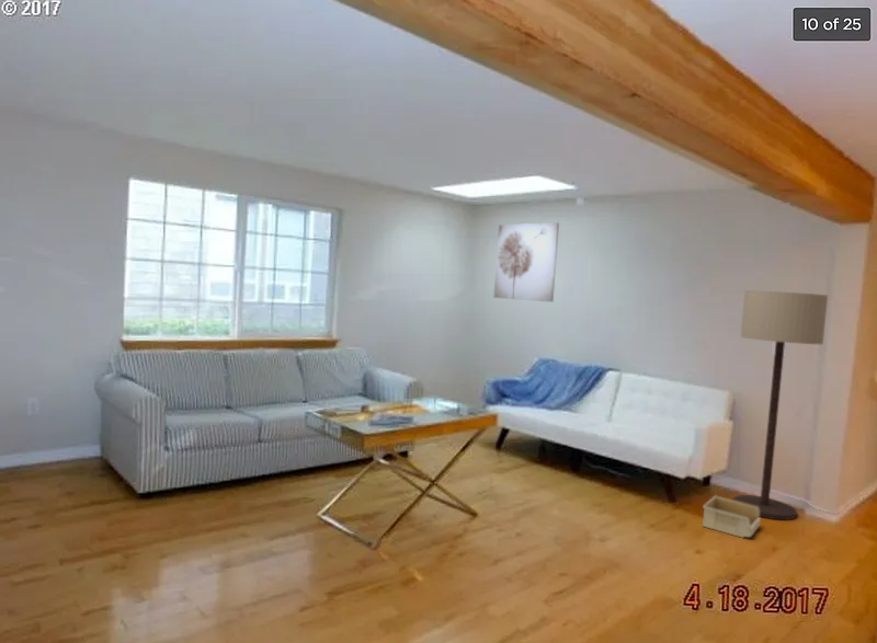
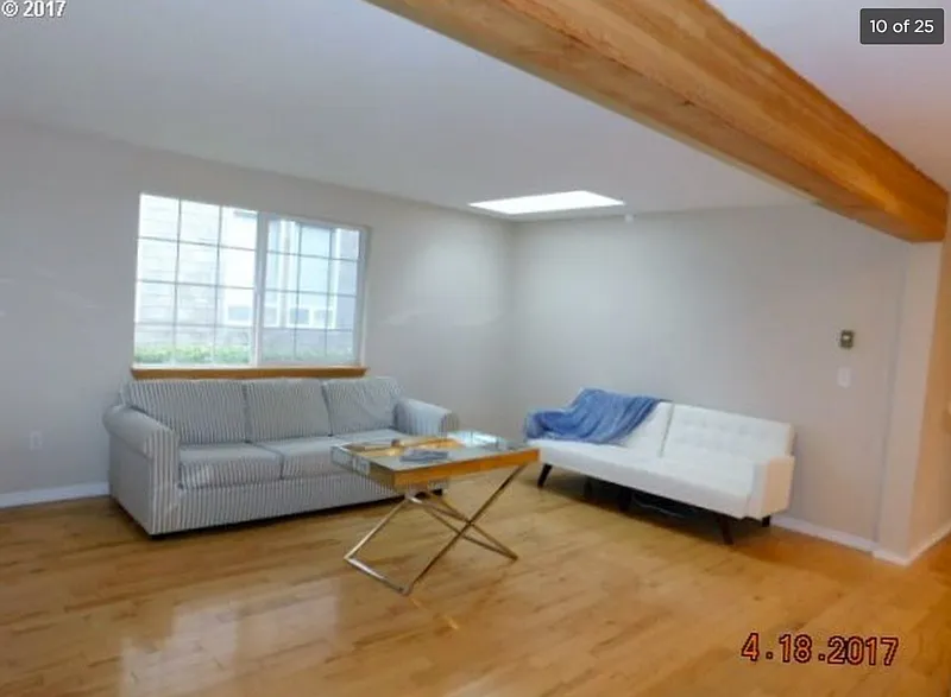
- wall art (524, 262)
- storage bin (731, 516)
- floor lamp (774, 402)
